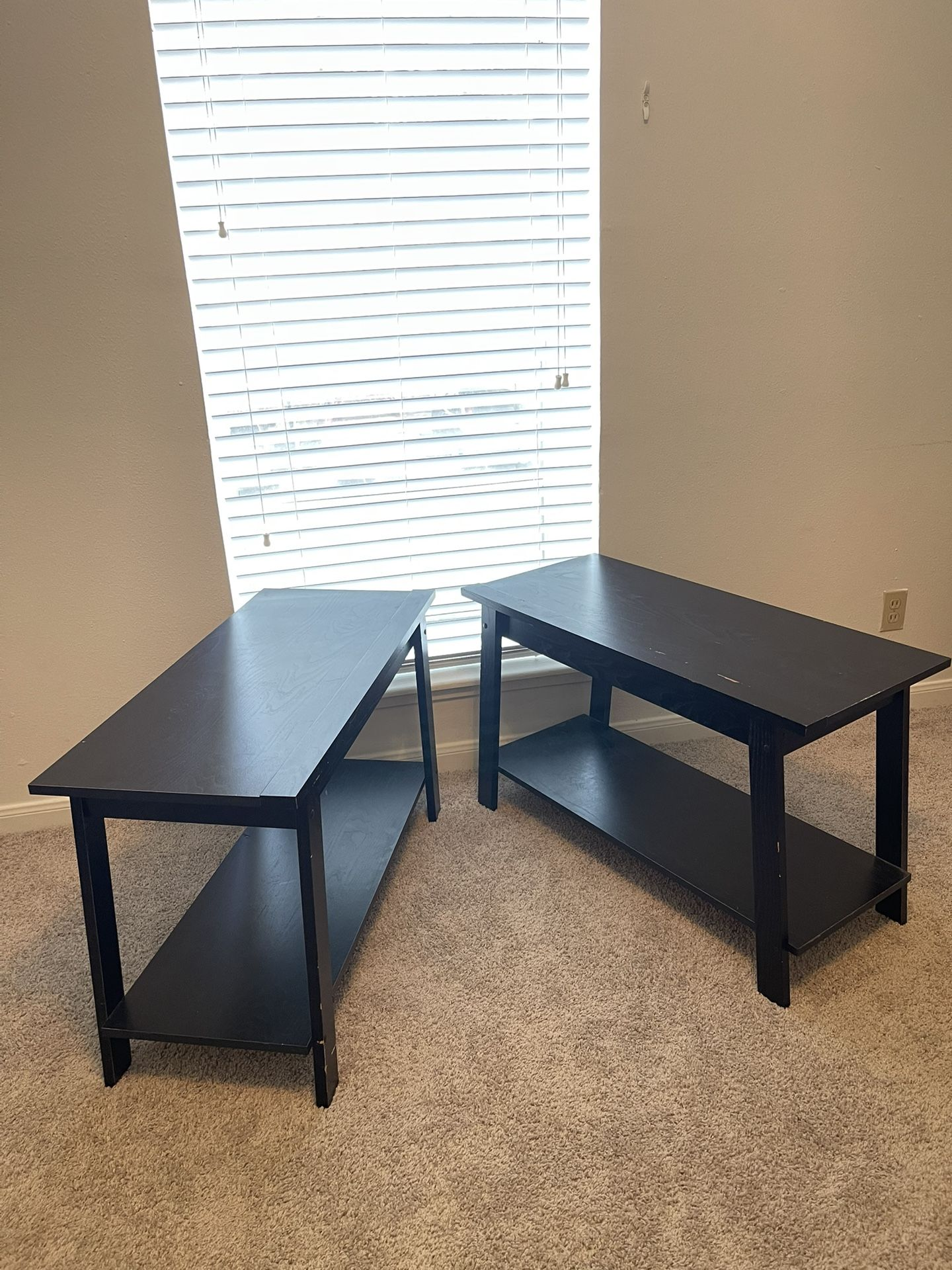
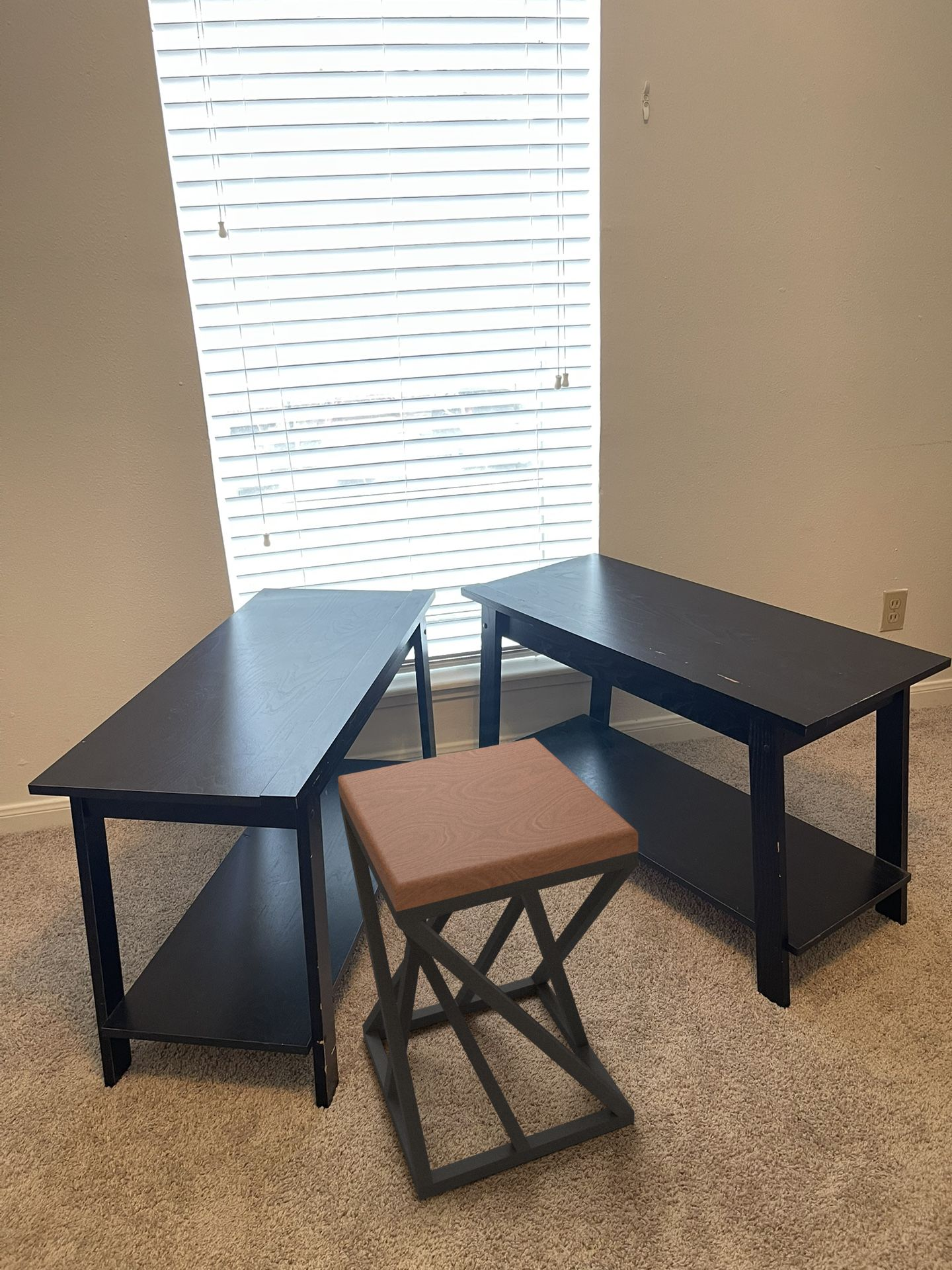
+ stool (484, 946)
